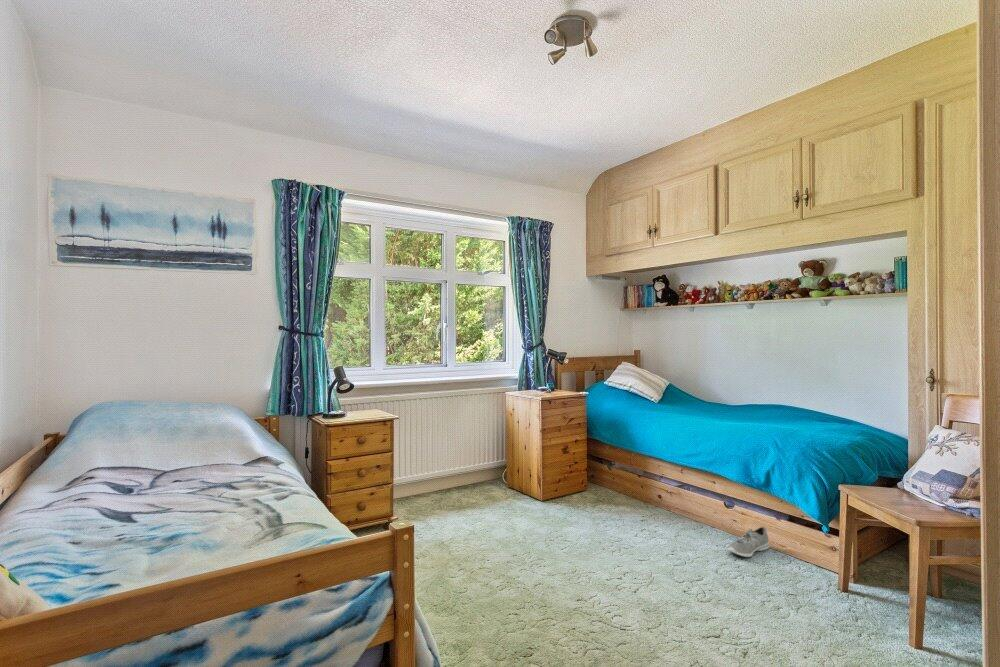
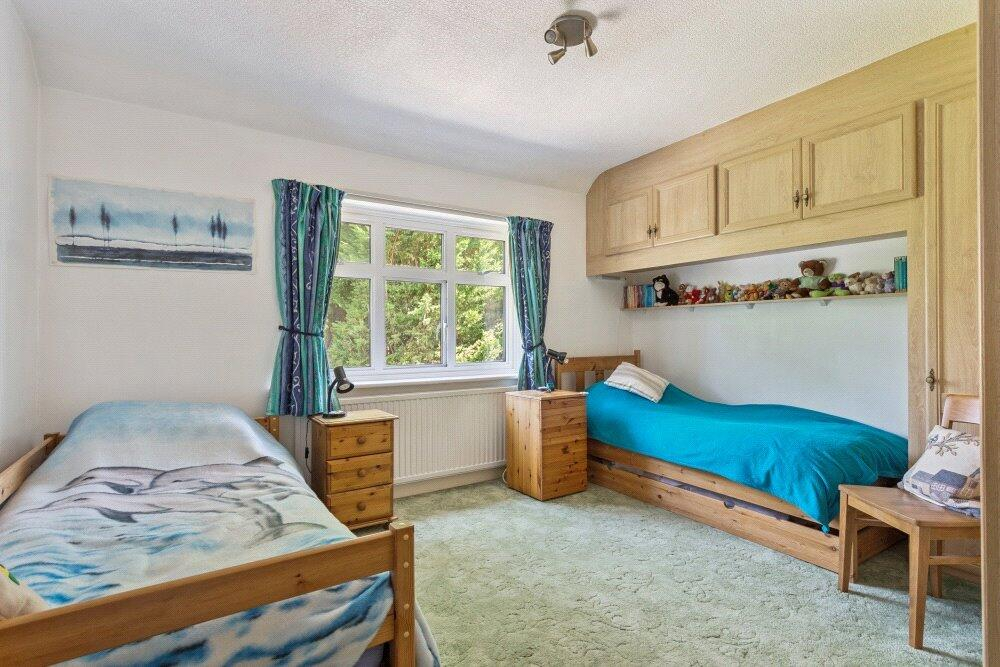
- sneaker (747, 539)
